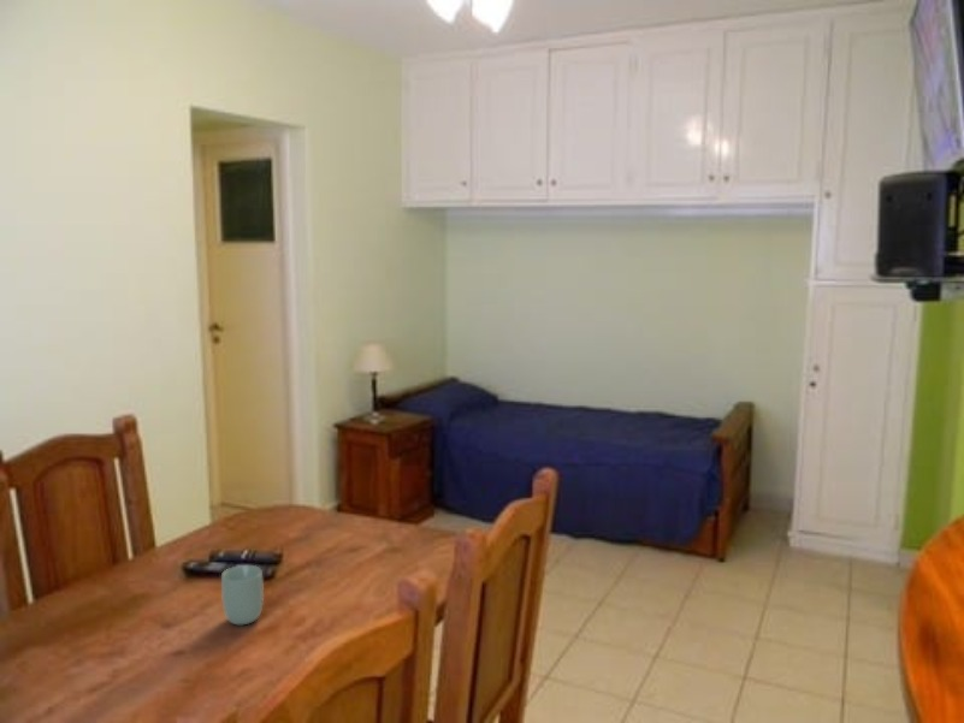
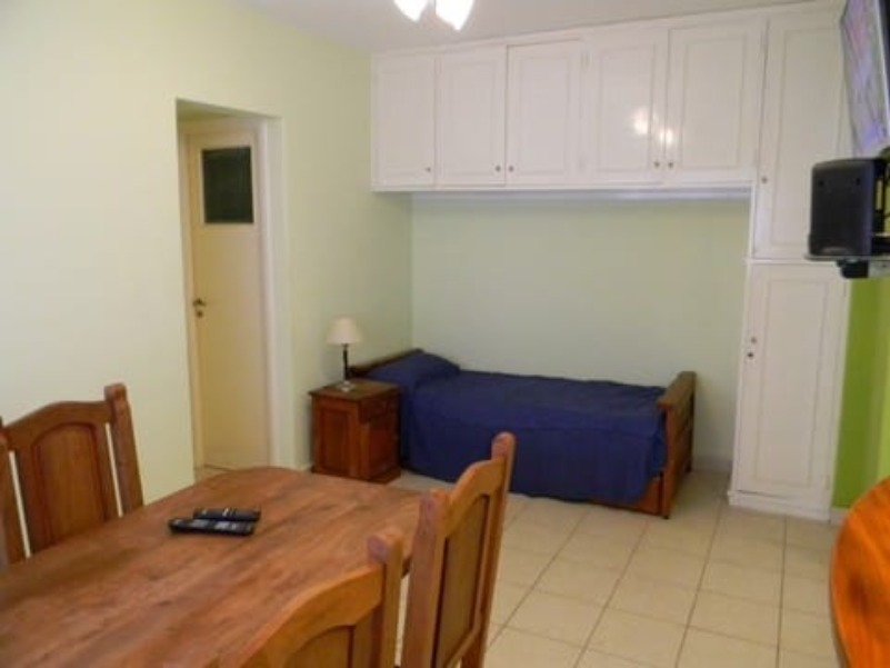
- cup (242, 595)
